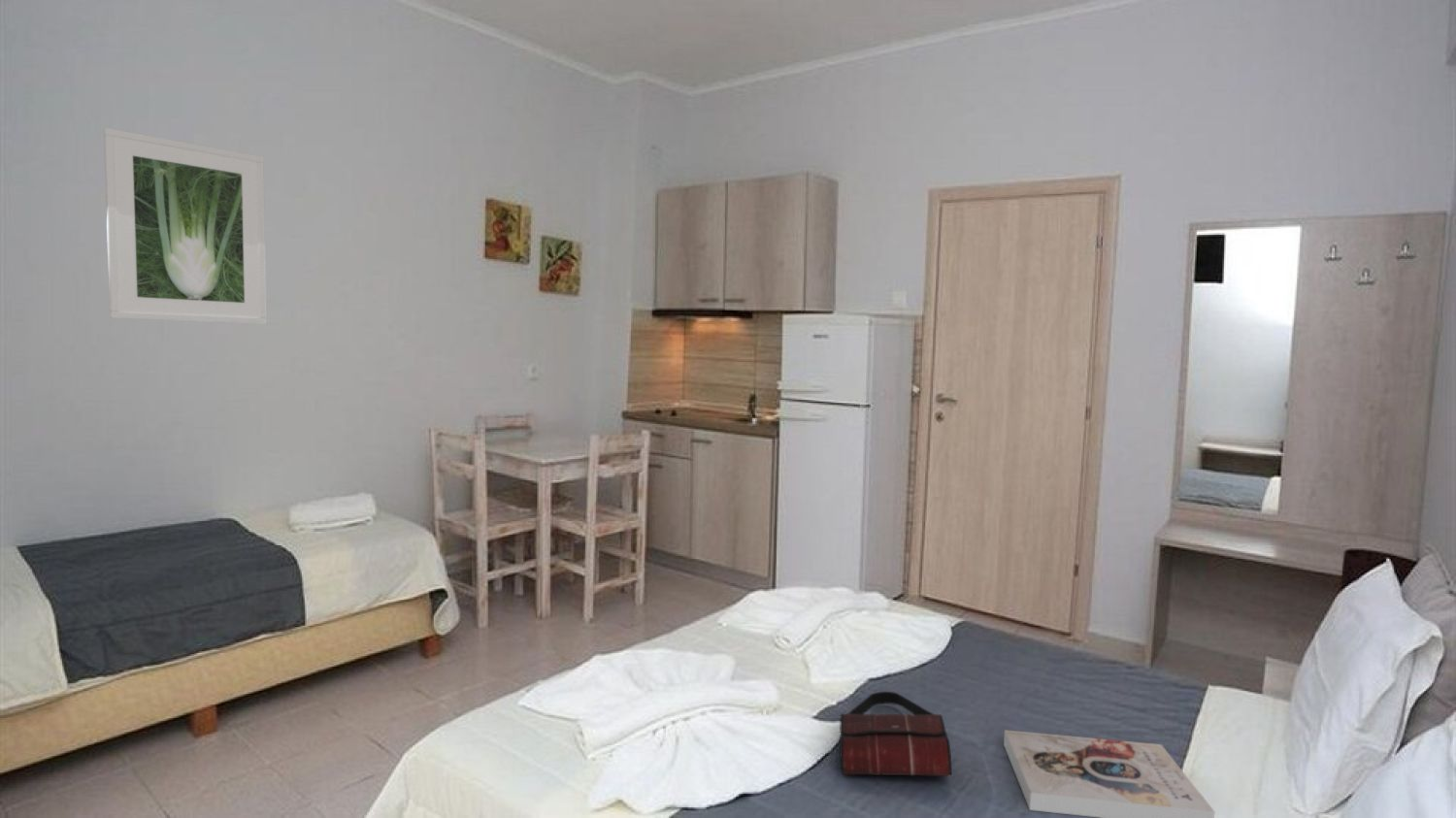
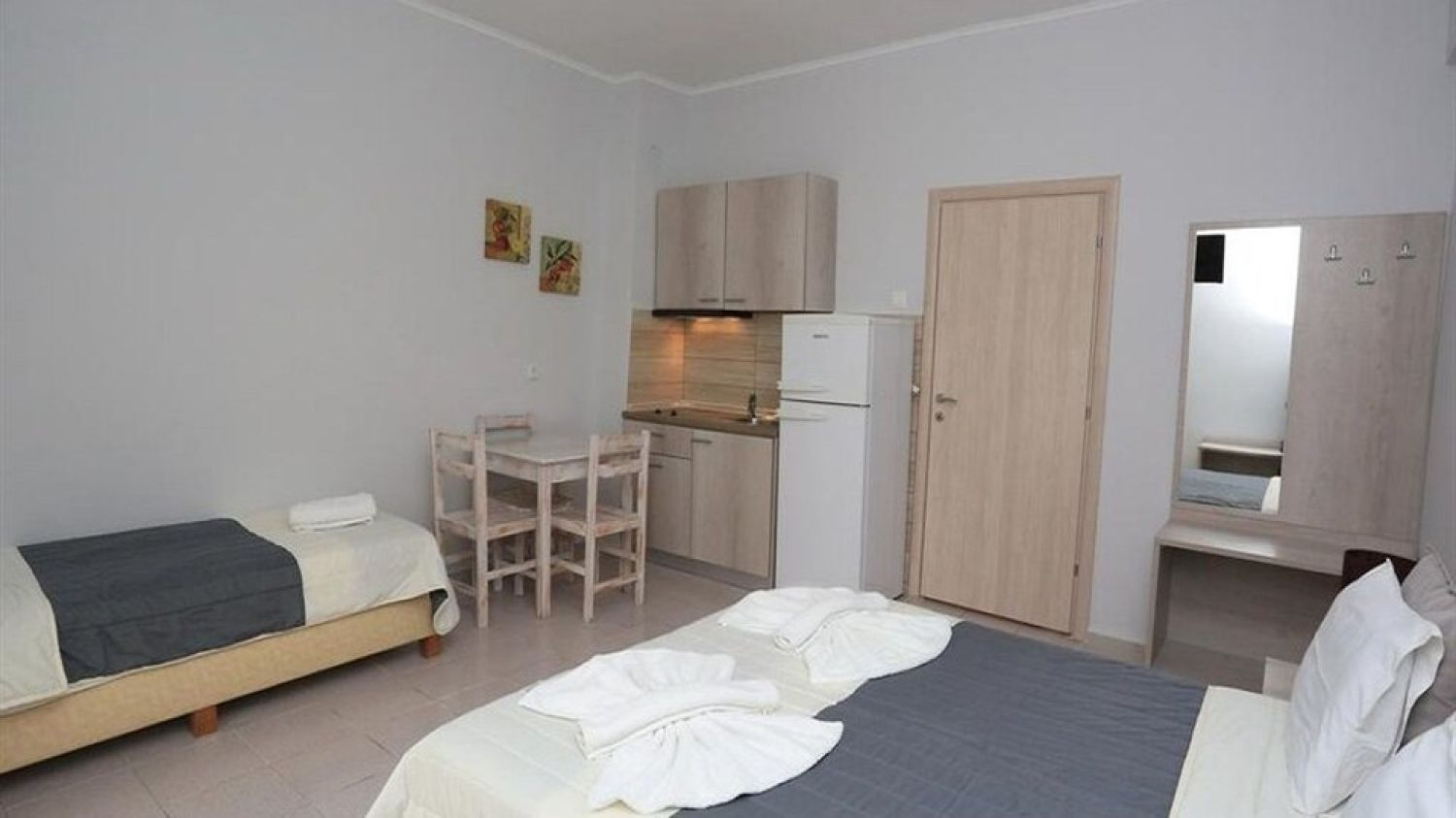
- book (1099, 774)
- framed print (190, 233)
- shoulder bag (891, 719)
